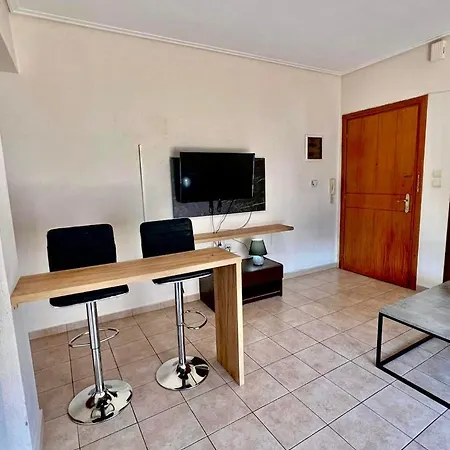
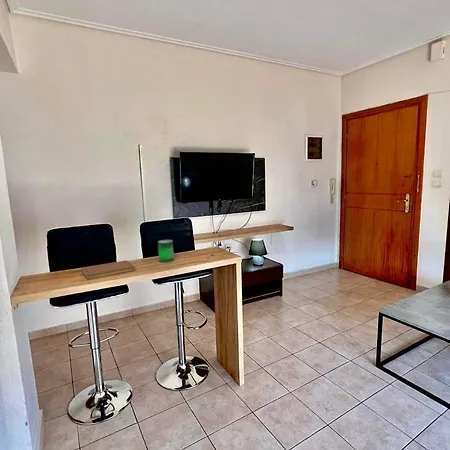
+ notebook (108, 269)
+ beverage can (165, 250)
